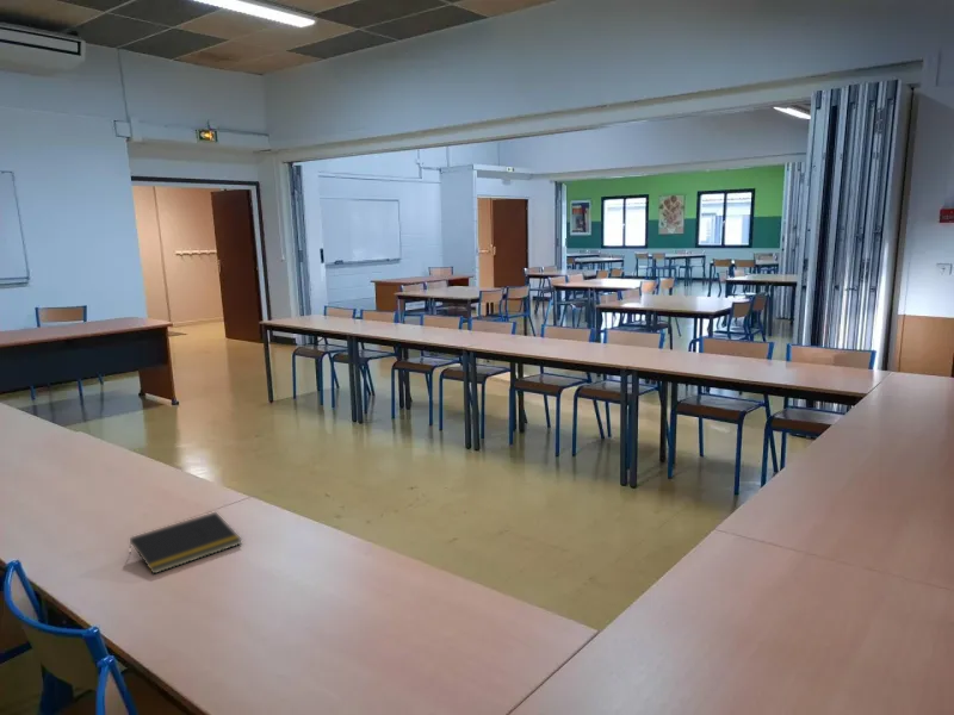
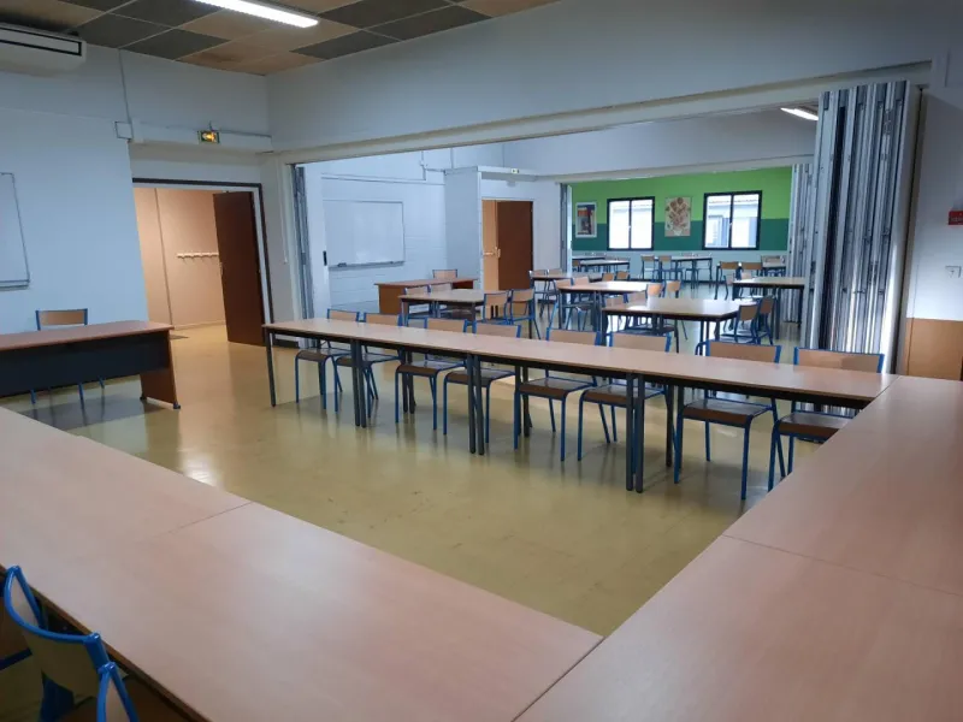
- notepad (186, 540)
